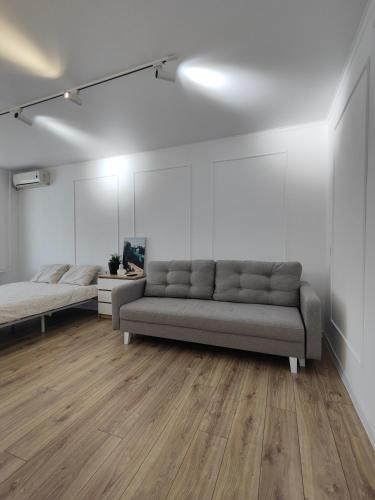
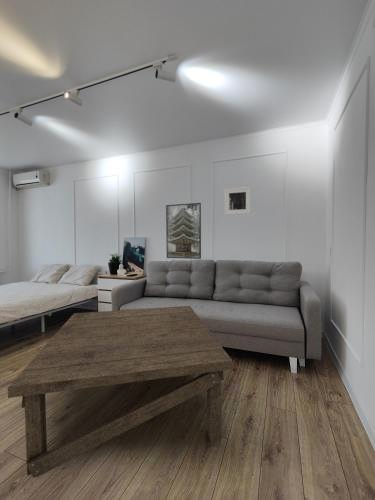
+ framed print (237, 201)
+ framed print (183, 231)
+ coffee table (134, 363)
